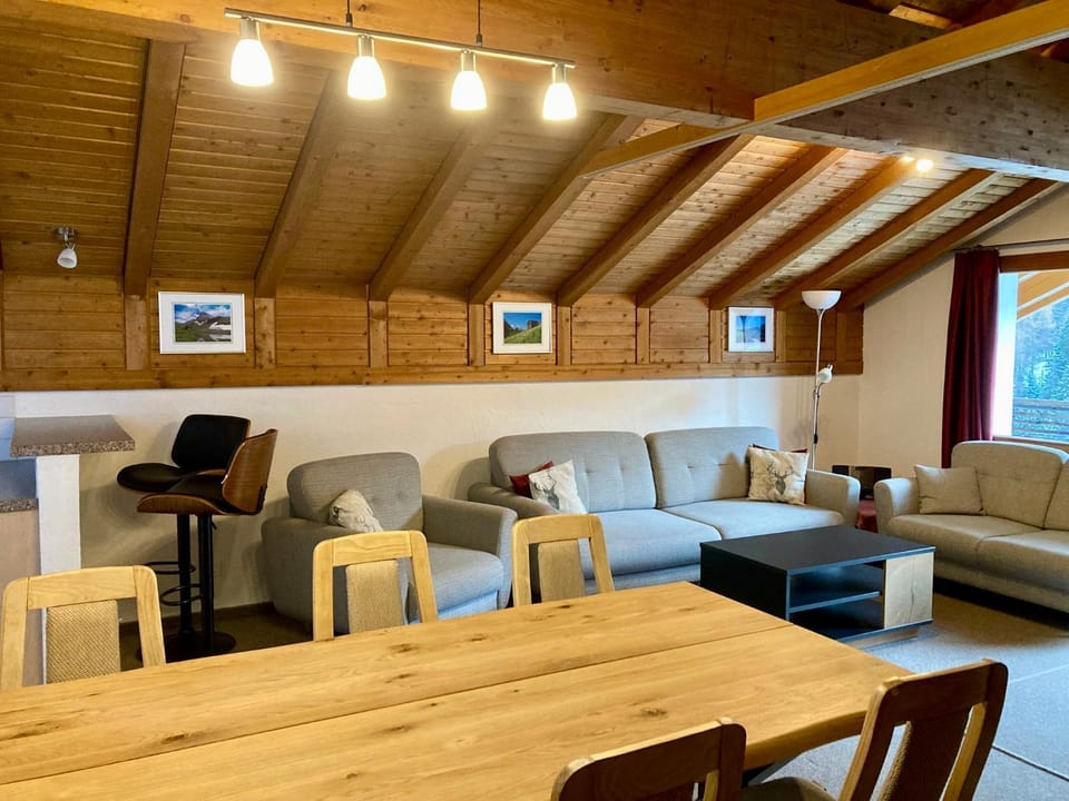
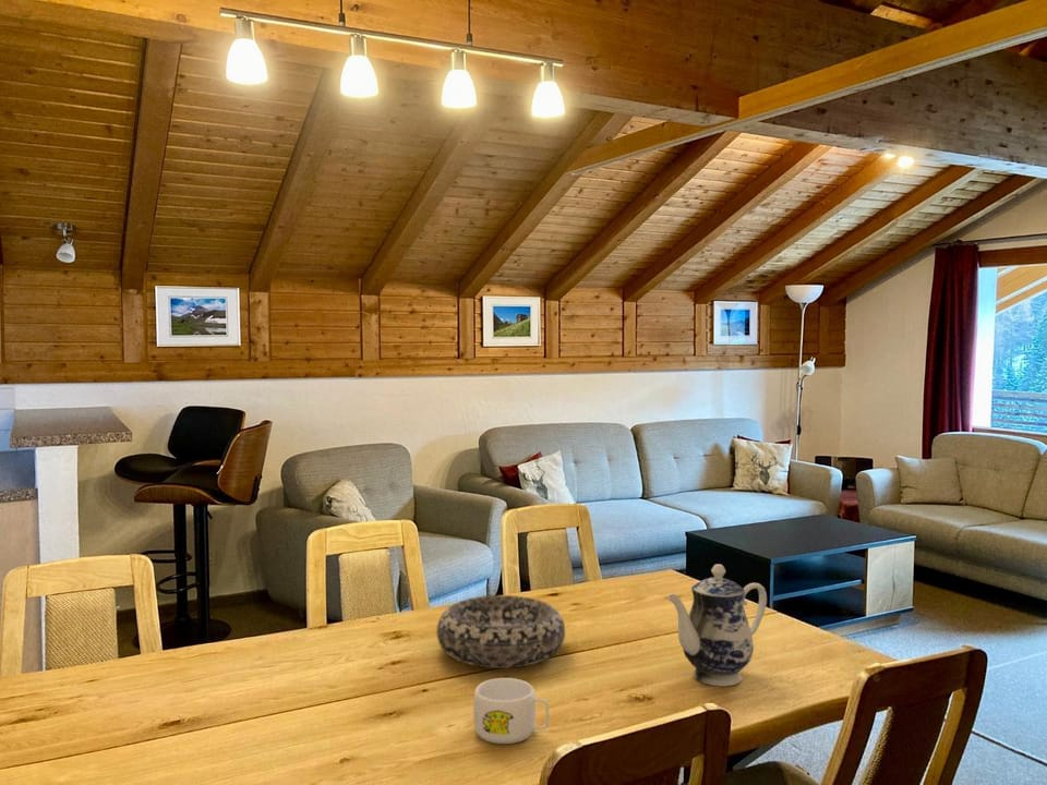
+ teapot (718, 620)
+ mug (505, 710)
+ decorative bowl (501, 630)
